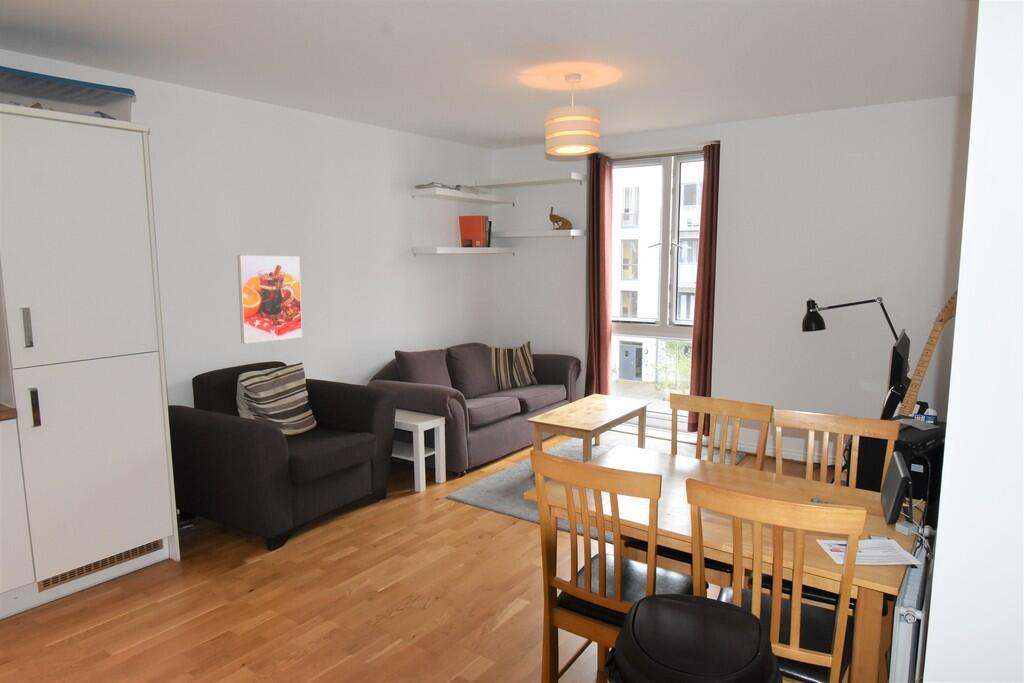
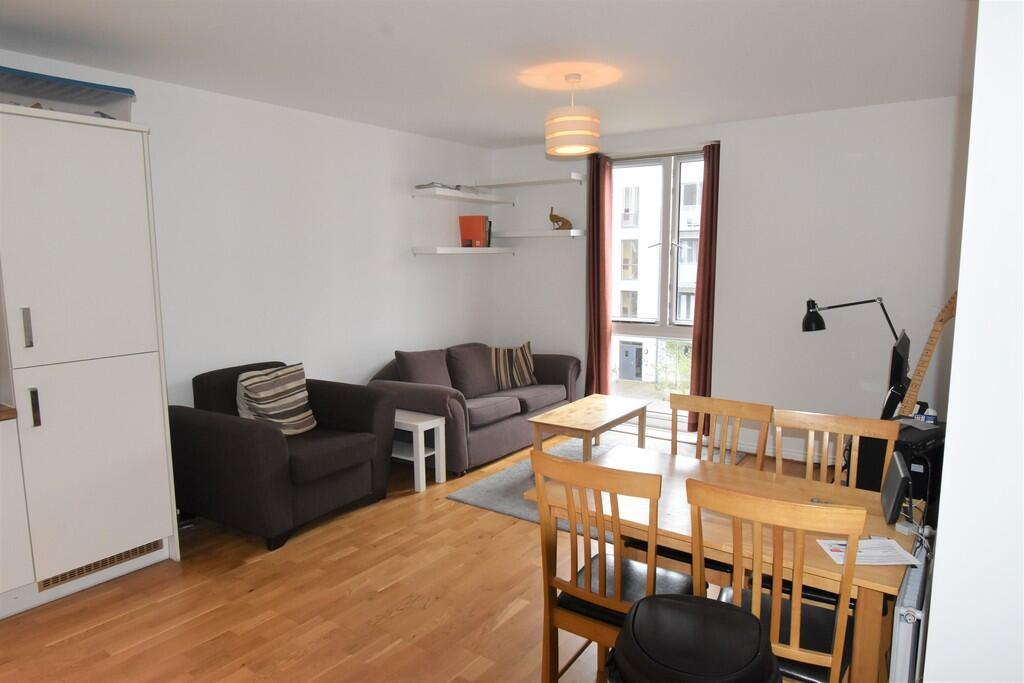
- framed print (271, 298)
